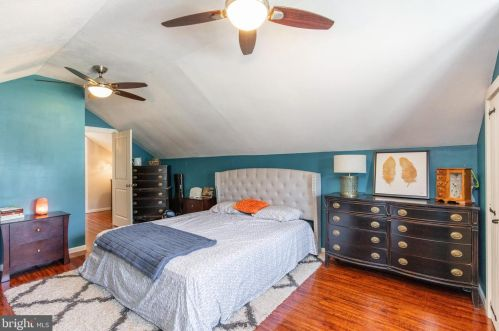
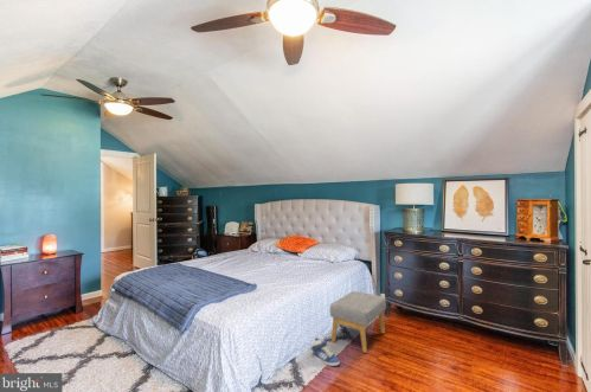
+ sneaker (325, 348)
+ footstool (359, 317)
